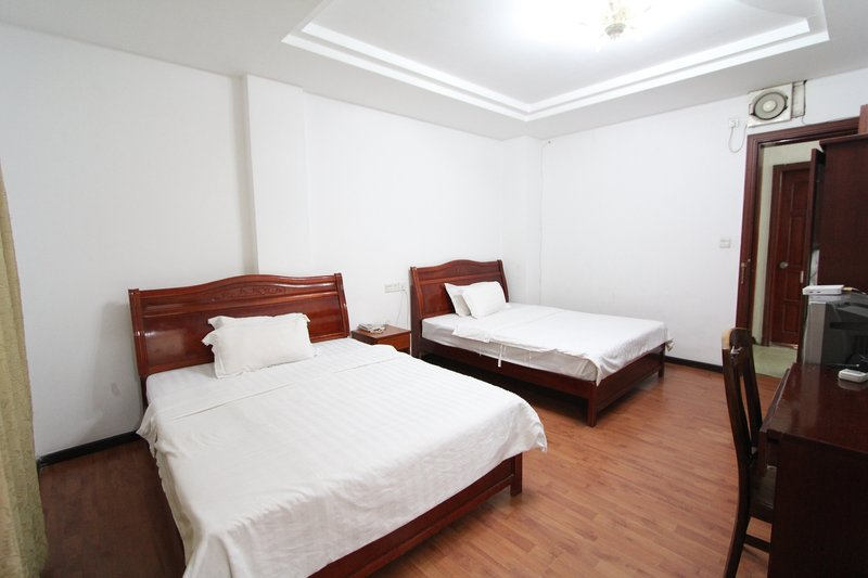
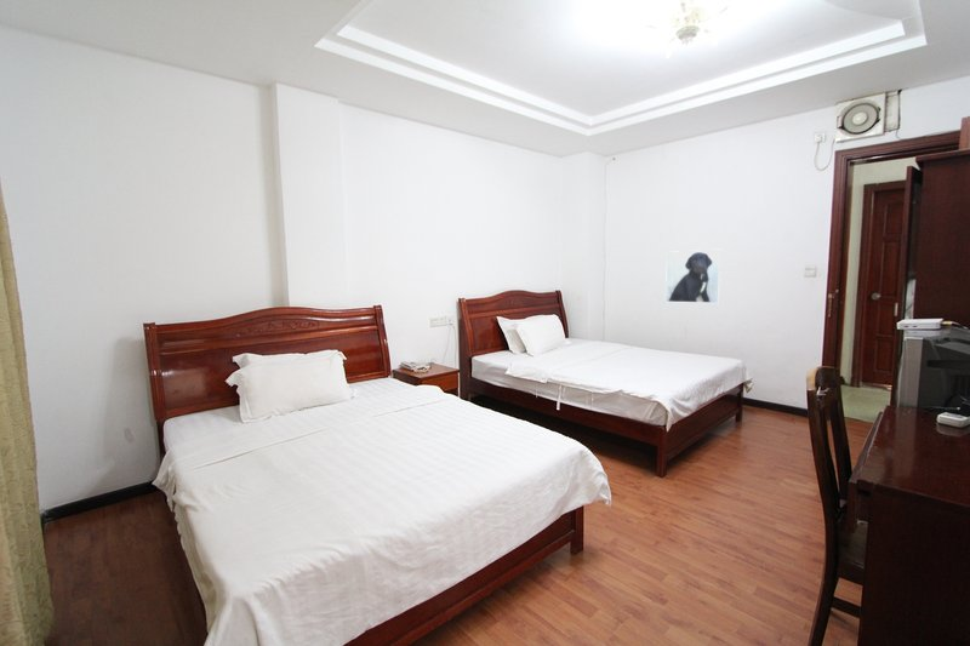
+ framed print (692, 276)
